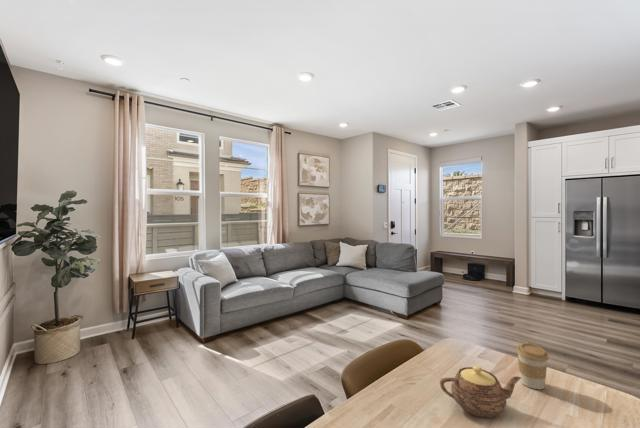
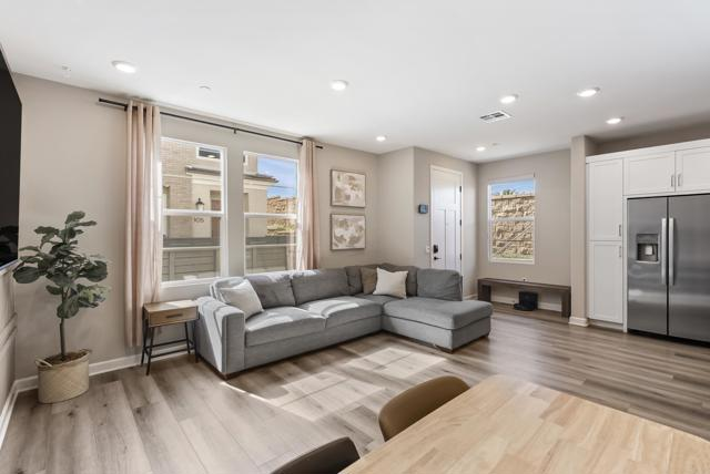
- teapot (480, 387)
- coffee cup (532, 365)
